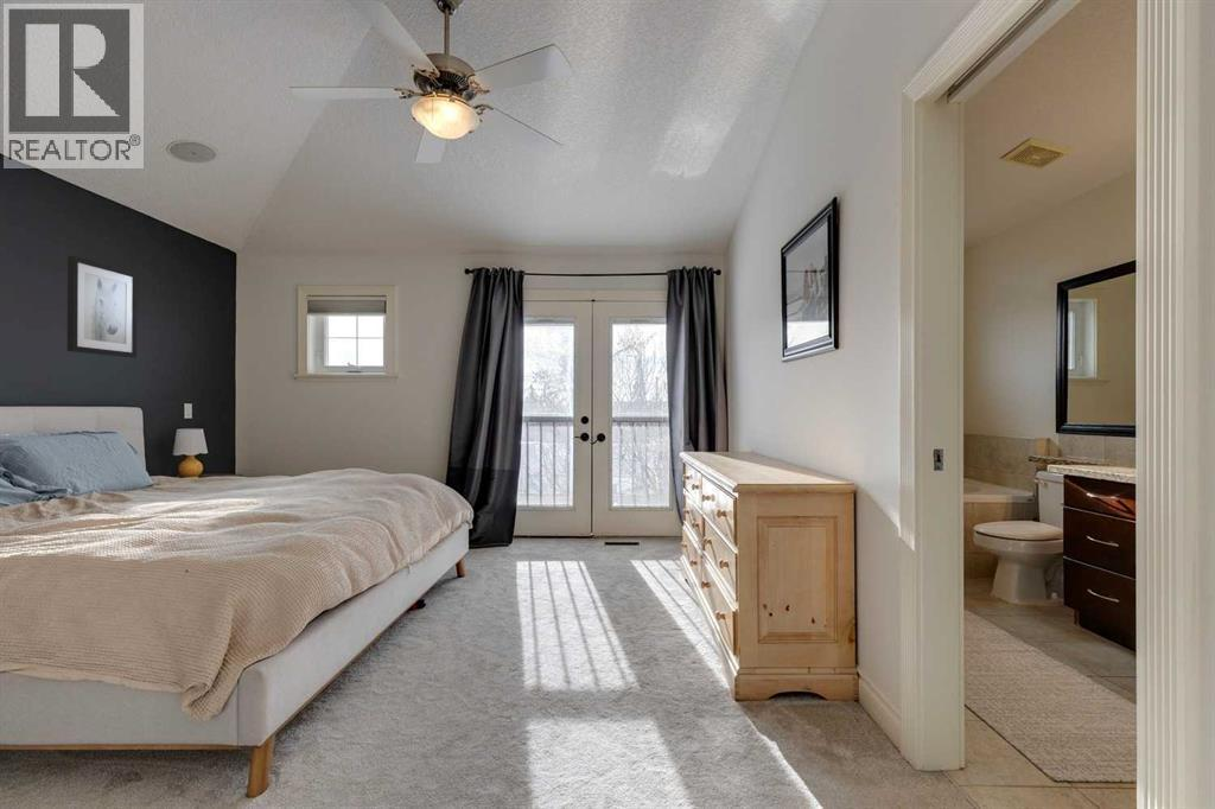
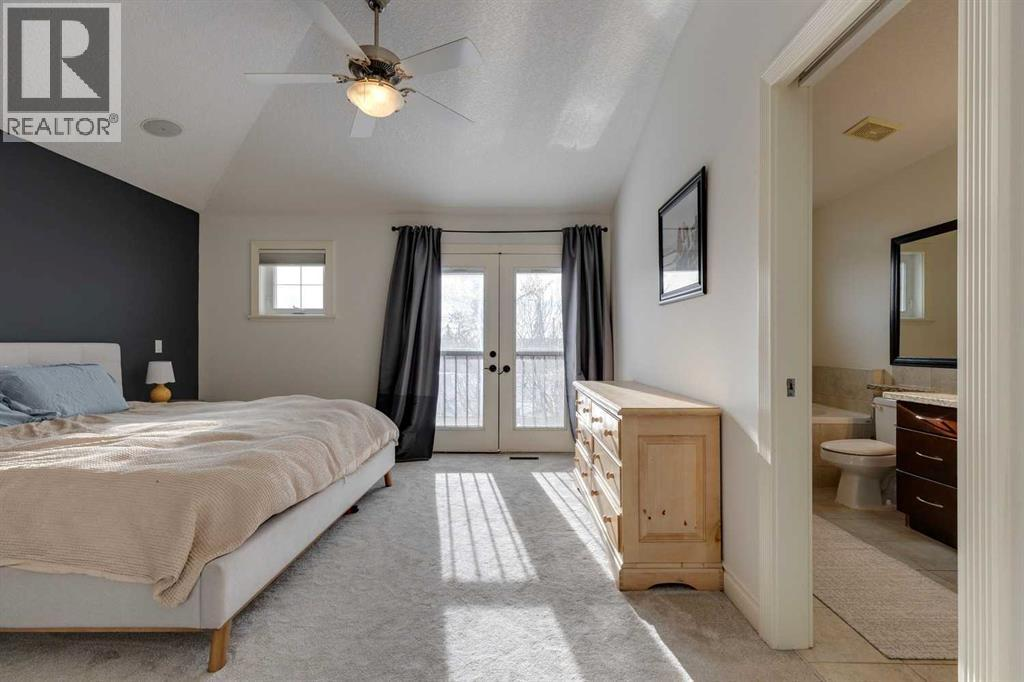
- wall art (103, 310)
